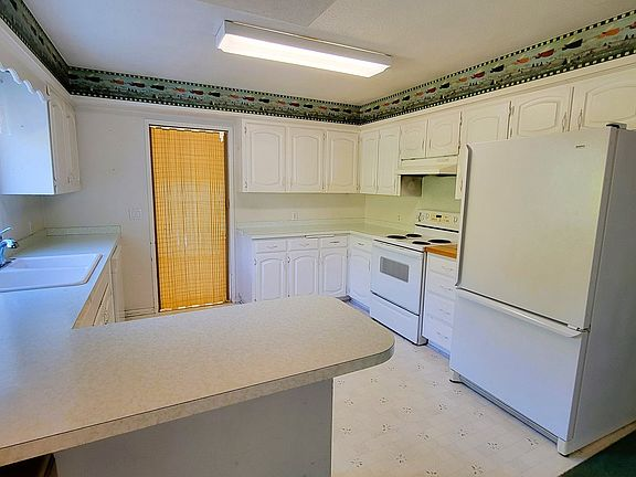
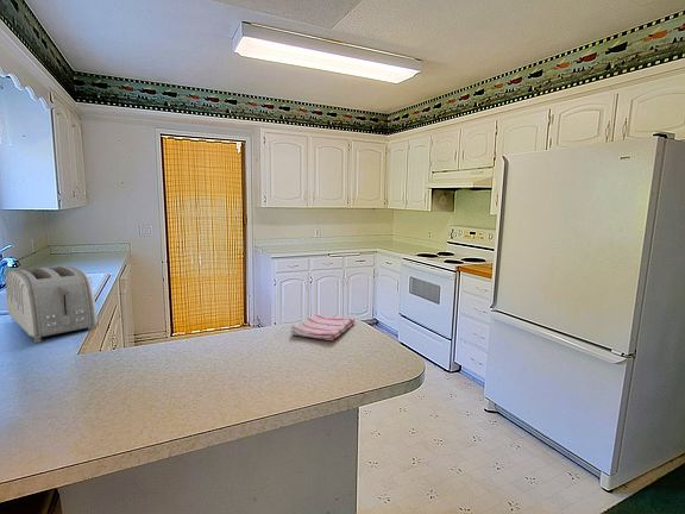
+ dish towel (323, 324)
+ toaster (50, 297)
